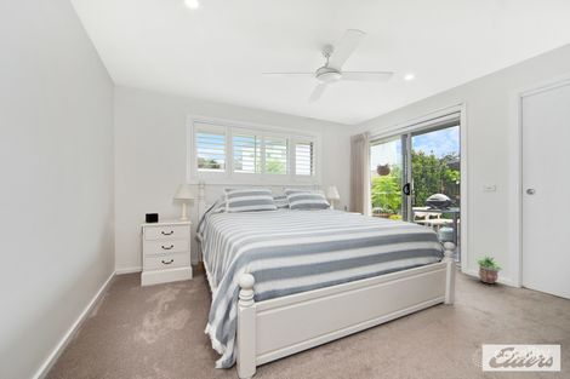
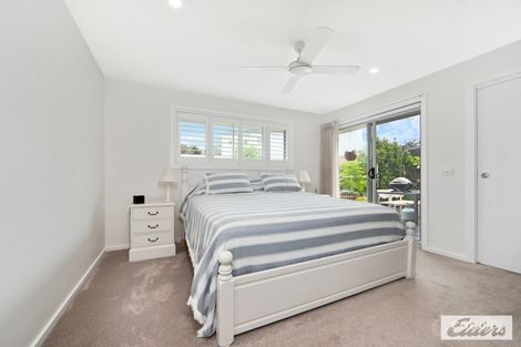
- potted plant (488, 268)
